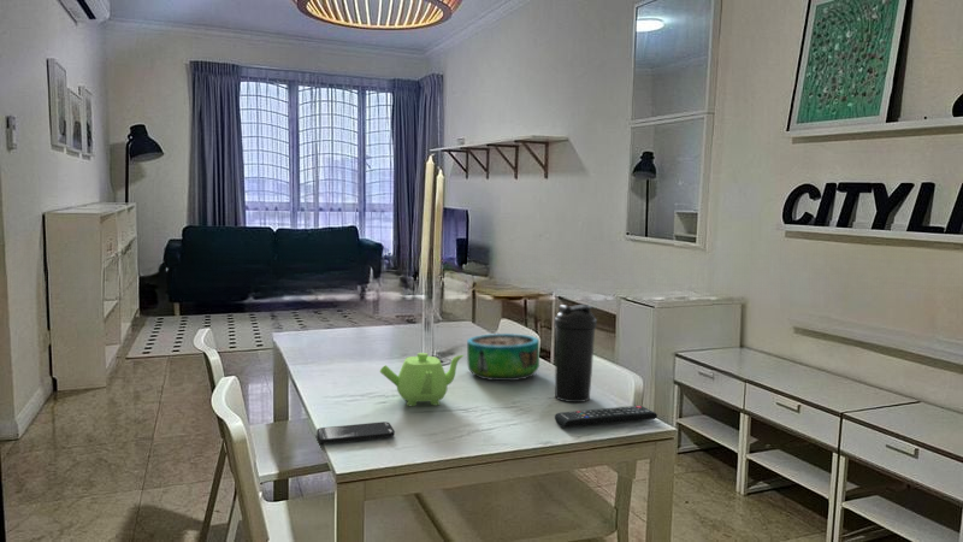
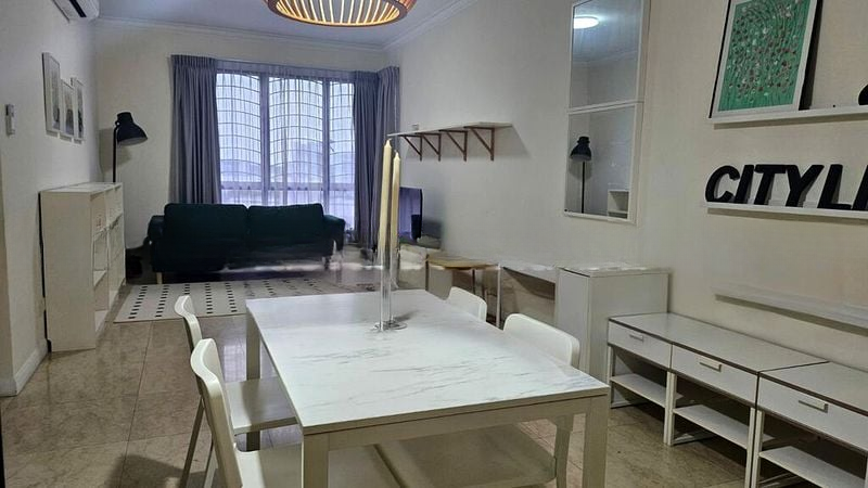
- smartphone (355, 431)
- teapot (421, 377)
- decorative bowl (503, 355)
- water bottle (574, 350)
- remote control (605, 417)
